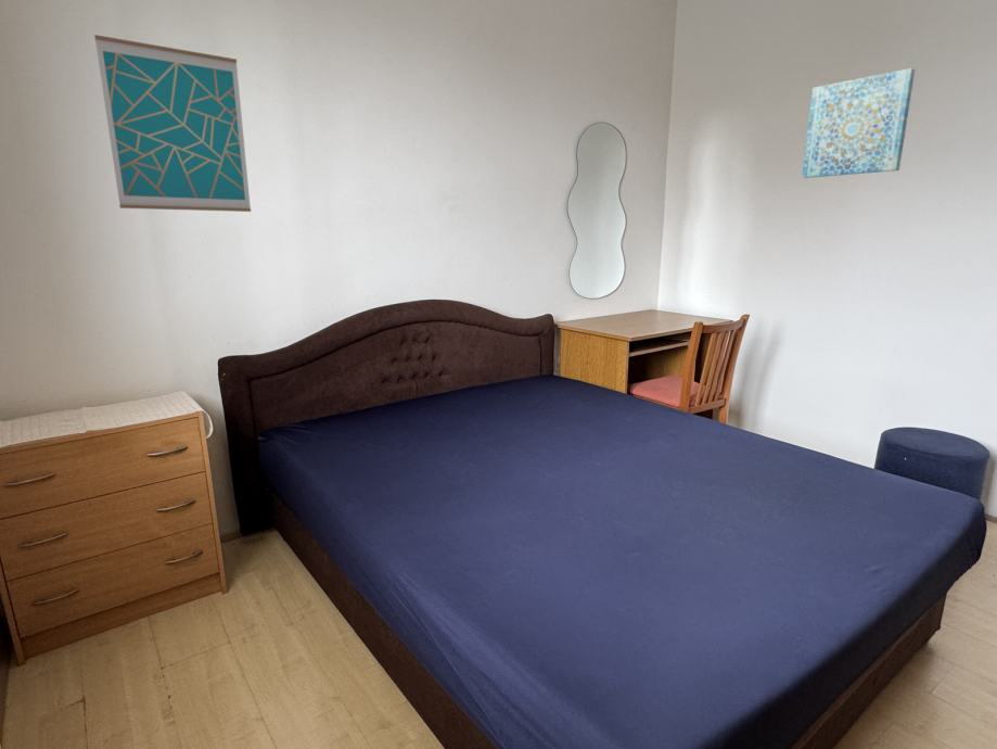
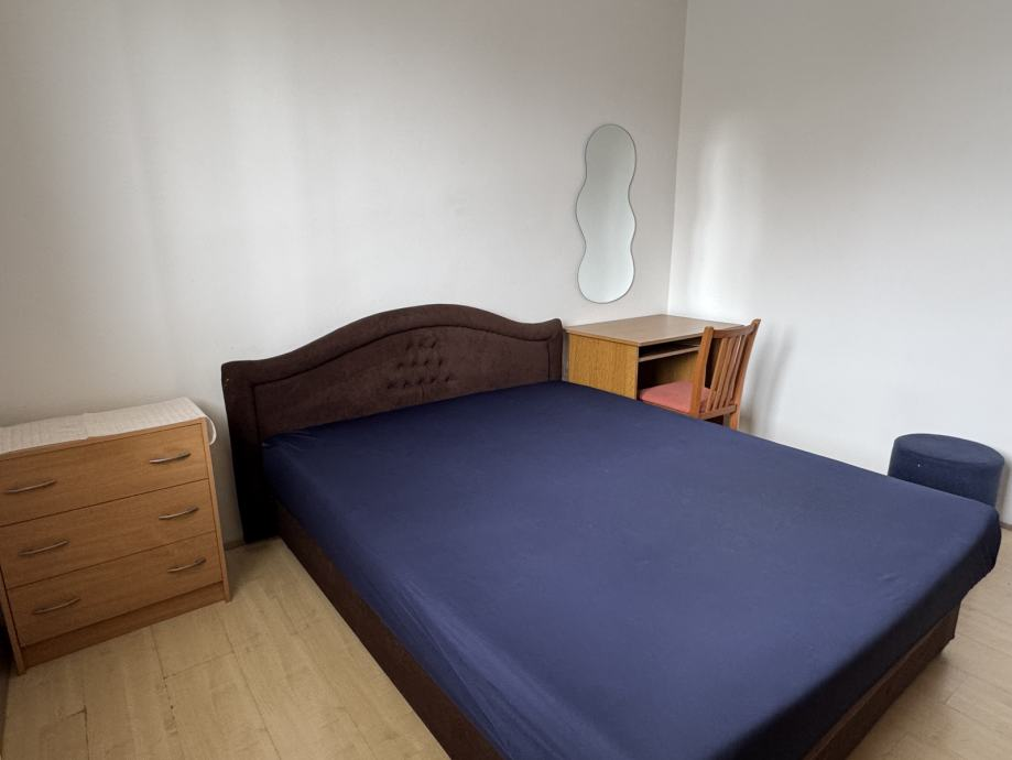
- wall art (854, 127)
- wall art (179, 131)
